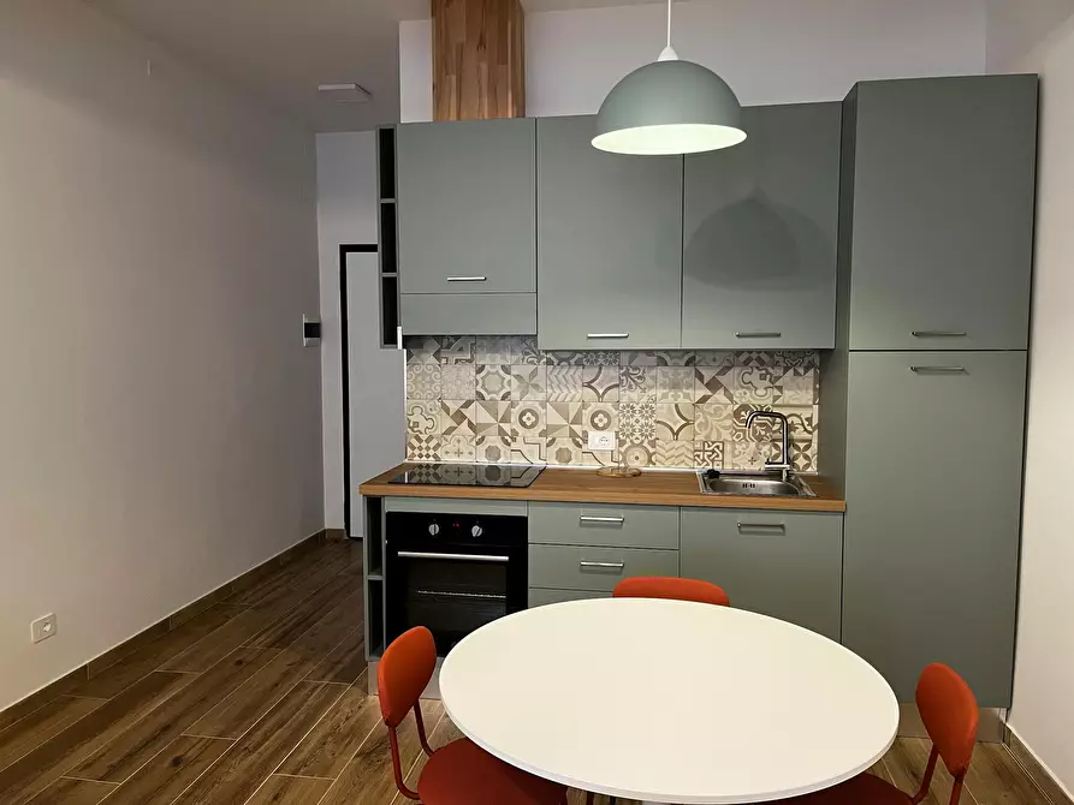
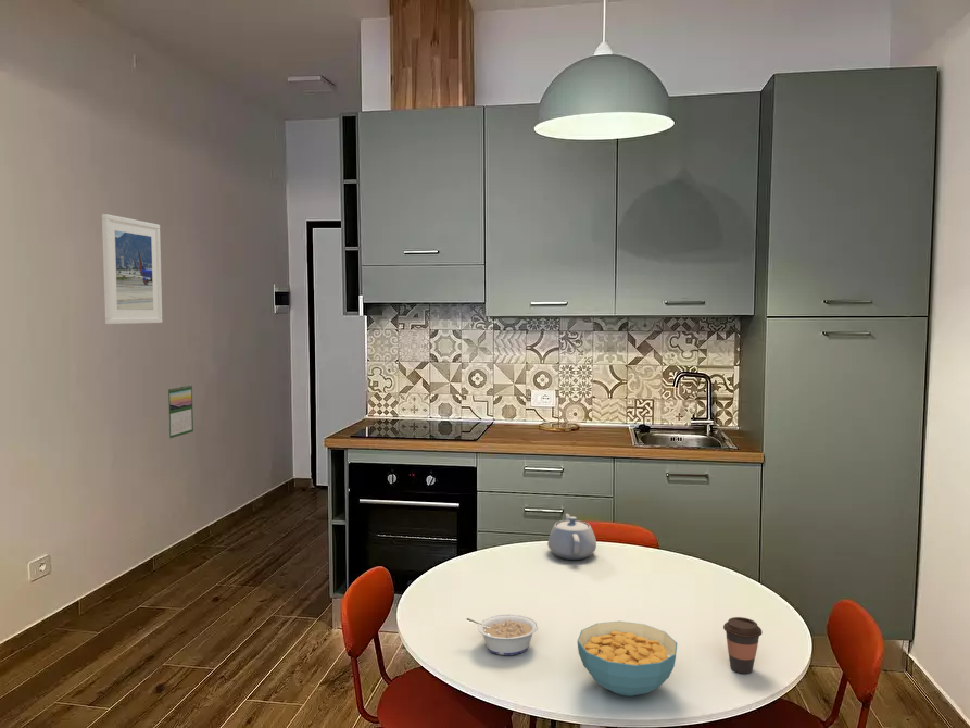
+ teapot (570, 535)
+ coffee cup (742, 645)
+ legume (505, 635)
+ cereal bowl (626, 665)
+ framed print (134, 272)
+ calendar (180, 410)
